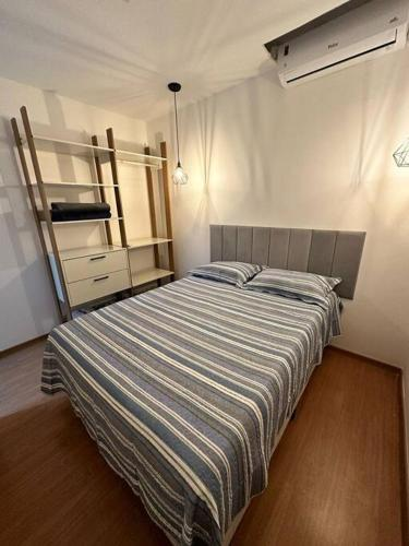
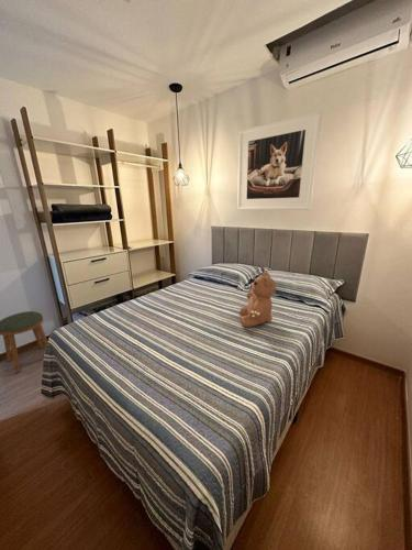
+ stool (22, 332)
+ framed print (272, 168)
+ teddy bear (257, 298)
